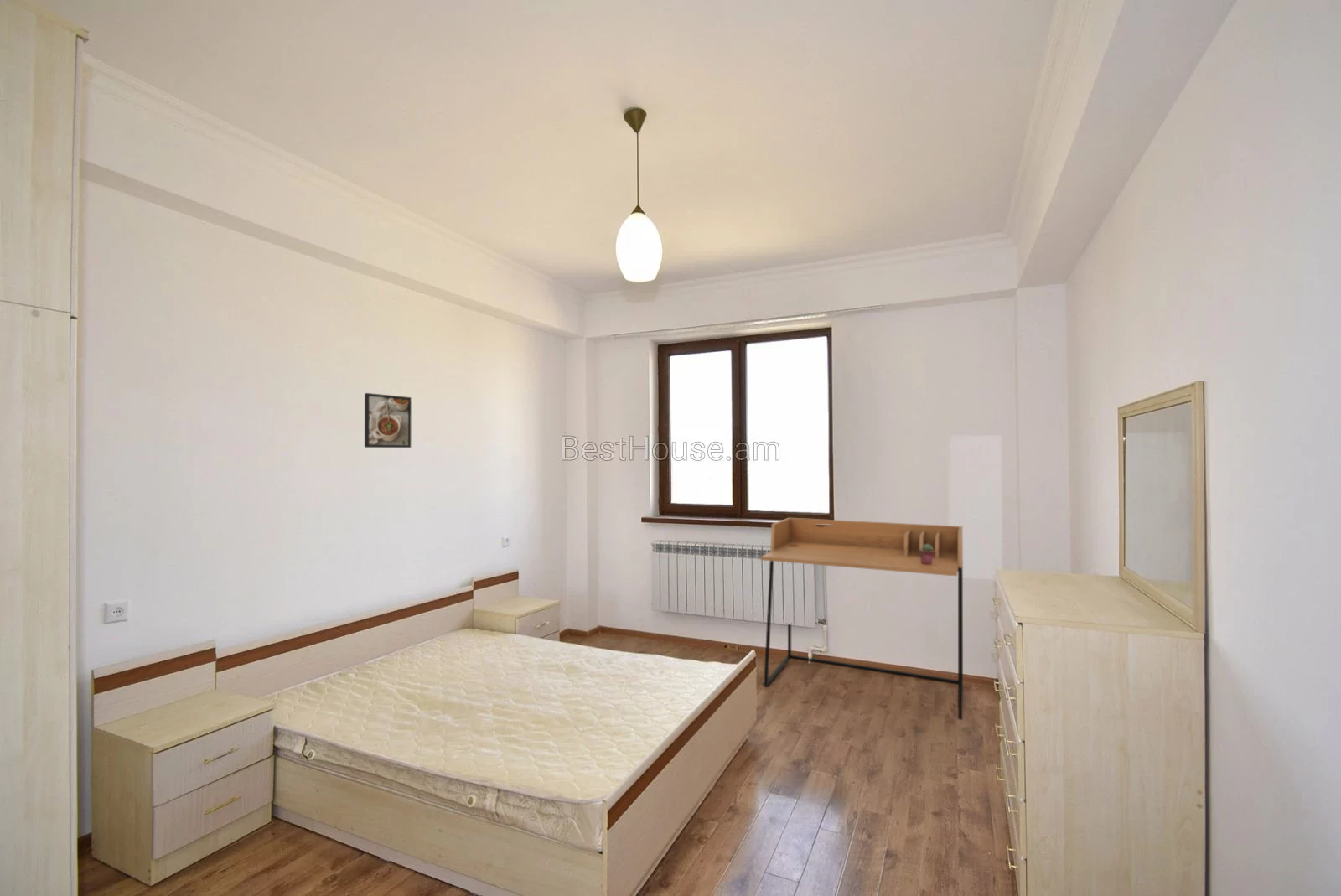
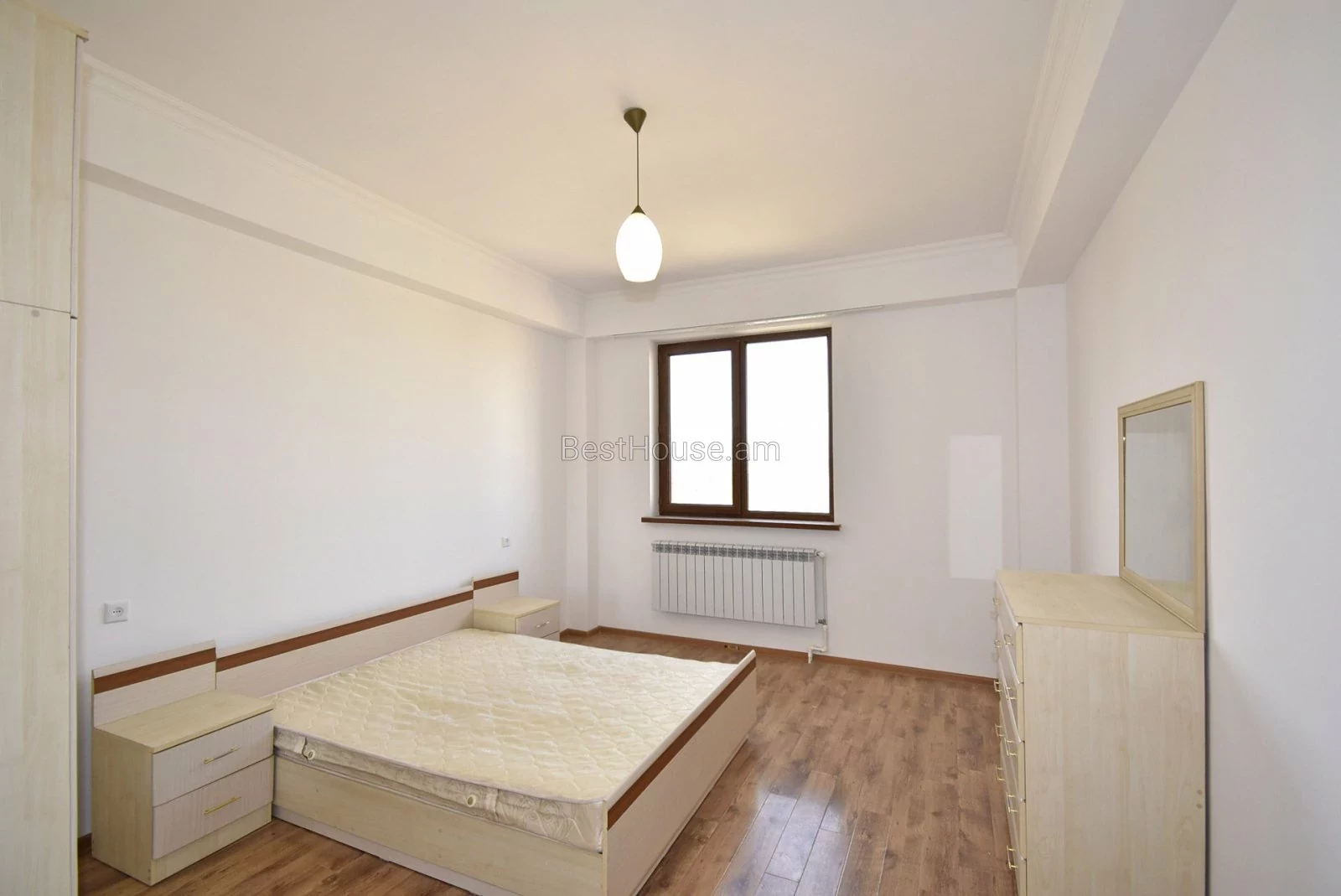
- potted succulent (926, 553)
- desk (865, 568)
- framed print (388, 421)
